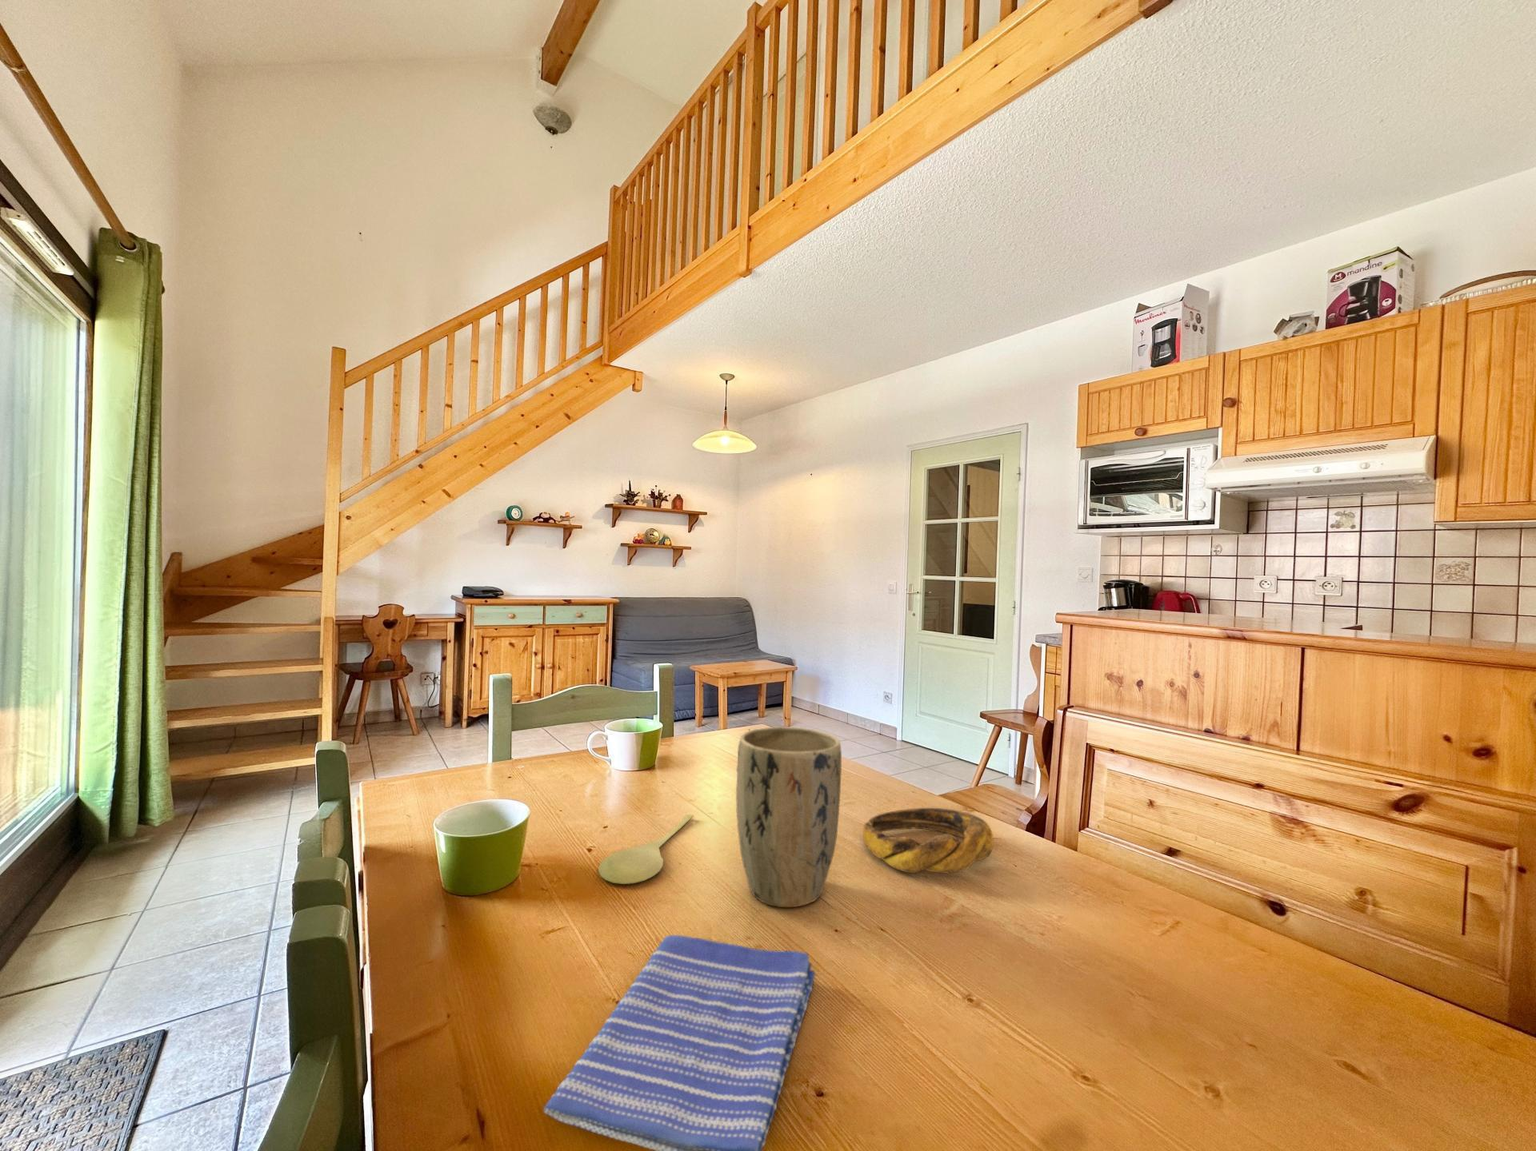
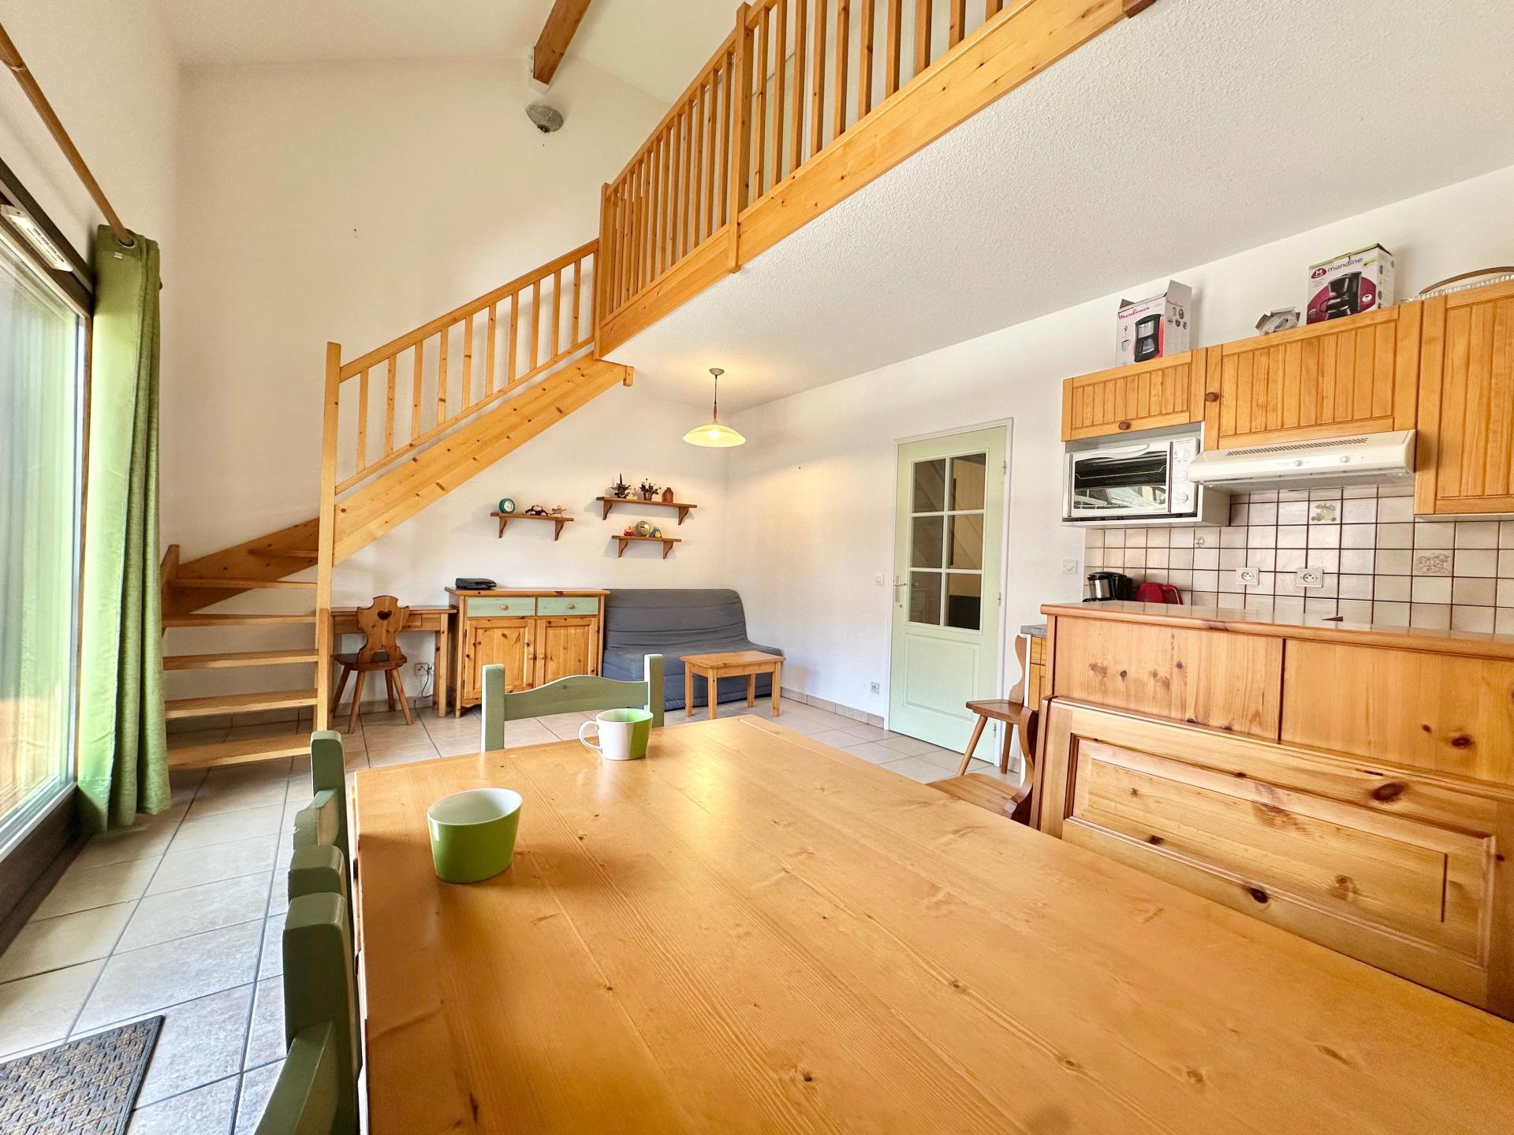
- dish towel (701, 1023)
- spoon (656, 843)
- plant pot (786, 814)
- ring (931, 829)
